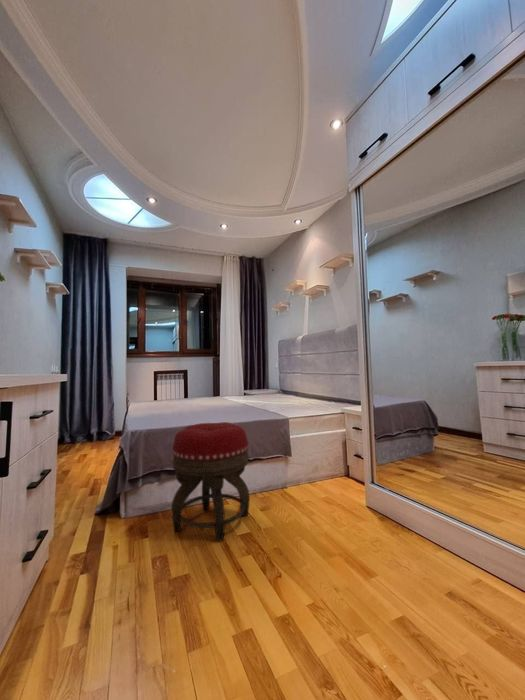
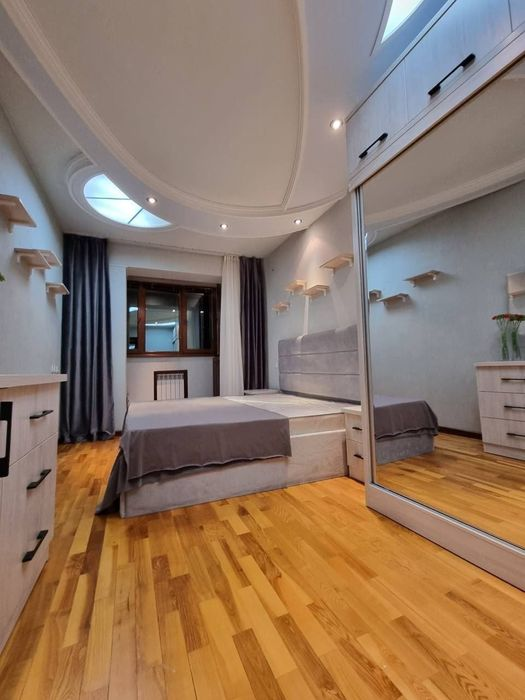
- footstool (211, 473)
